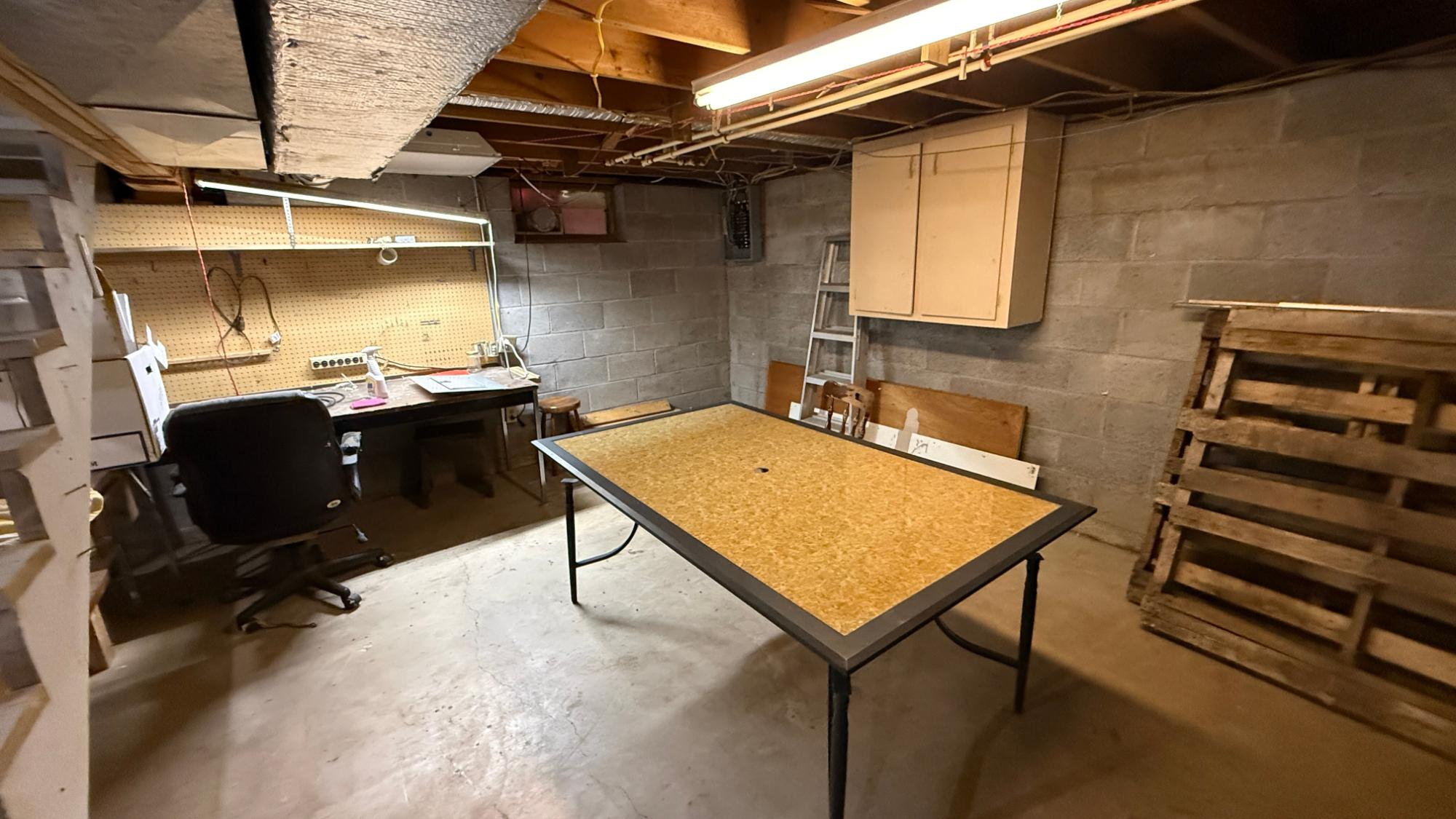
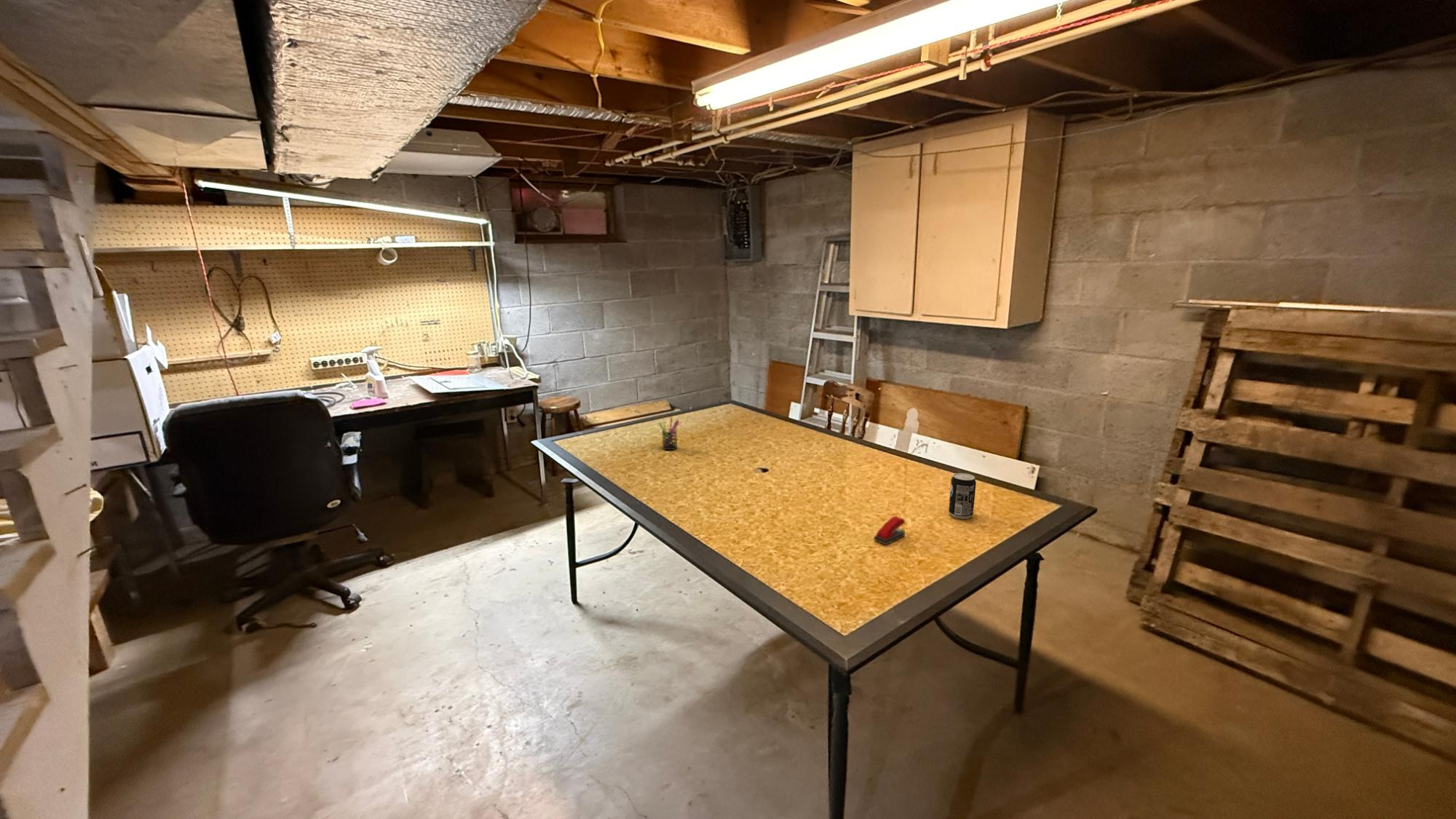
+ pen holder (668, 432)
+ stapler (891, 529)
+ beverage can (962, 496)
